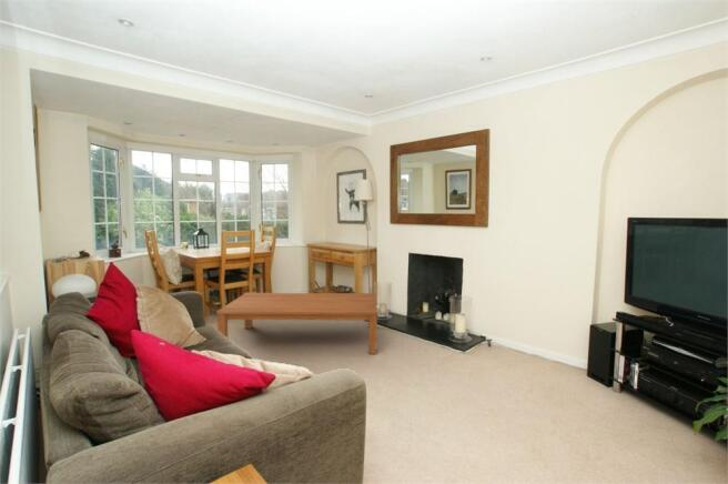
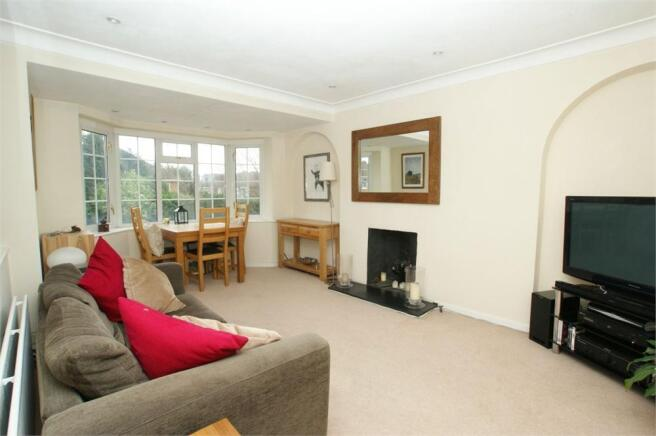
- coffee table (304, 319)
